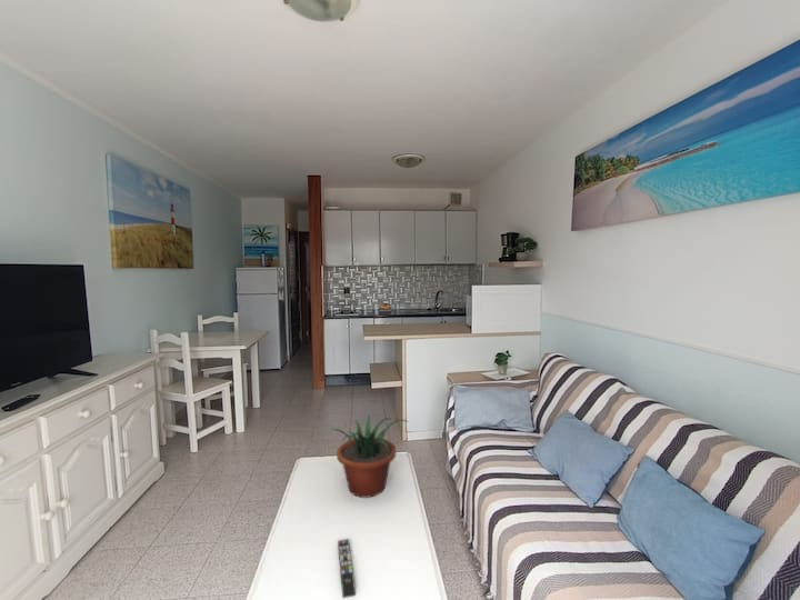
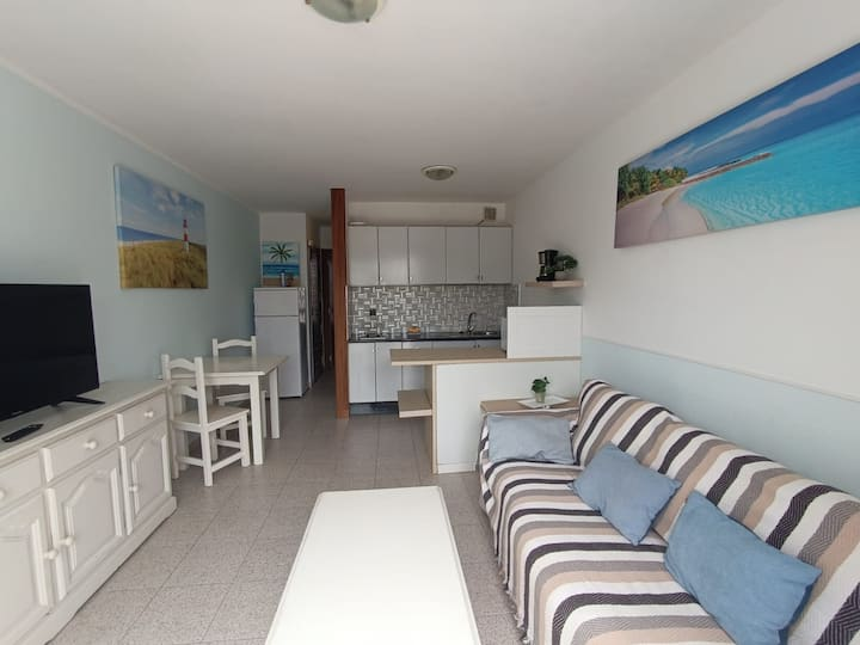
- remote control (346, 566)
- potted plant (371, 457)
